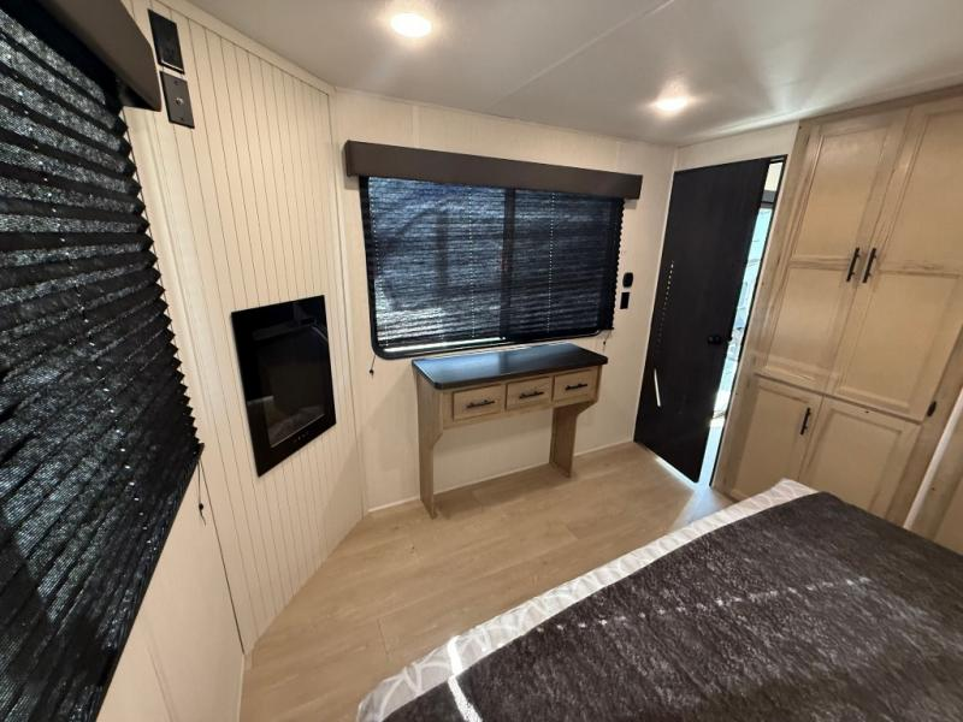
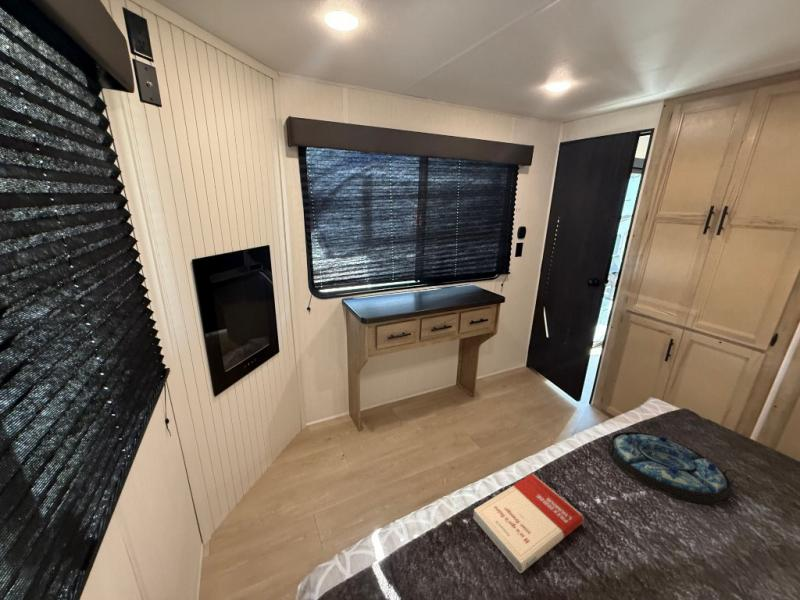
+ book (527, 517)
+ serving tray (666, 458)
